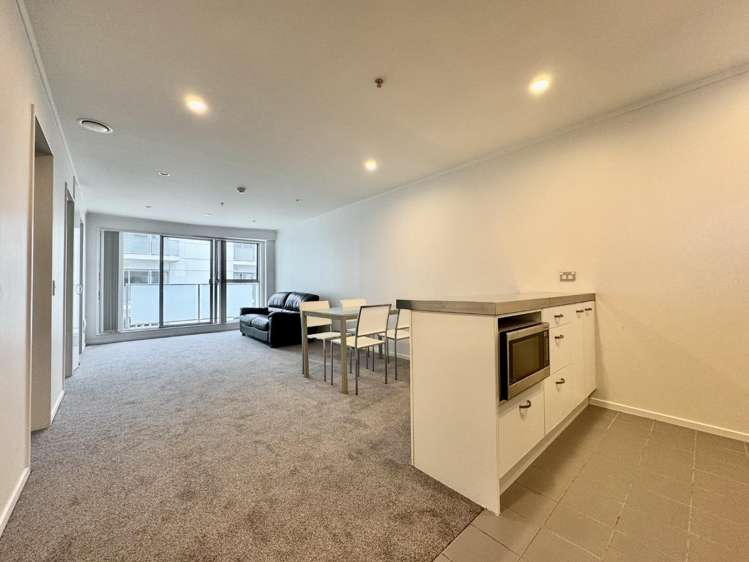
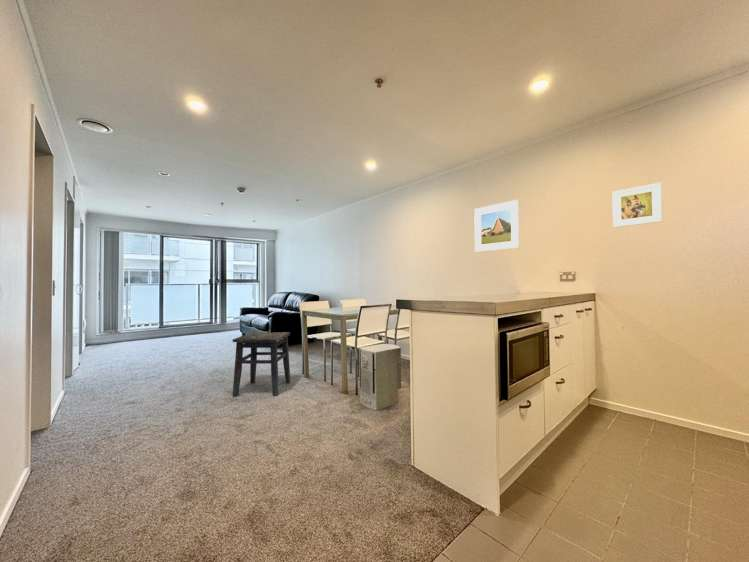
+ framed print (495, 227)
+ air purifier (380, 374)
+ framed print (636, 206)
+ side table (263, 362)
